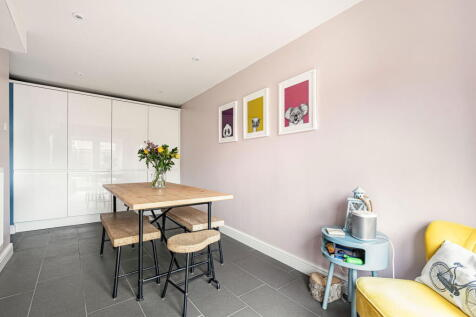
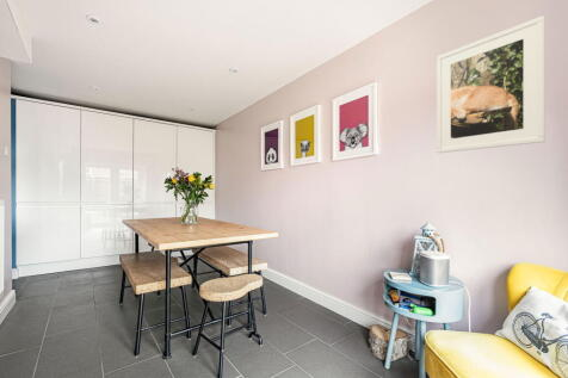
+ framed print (483, 93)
